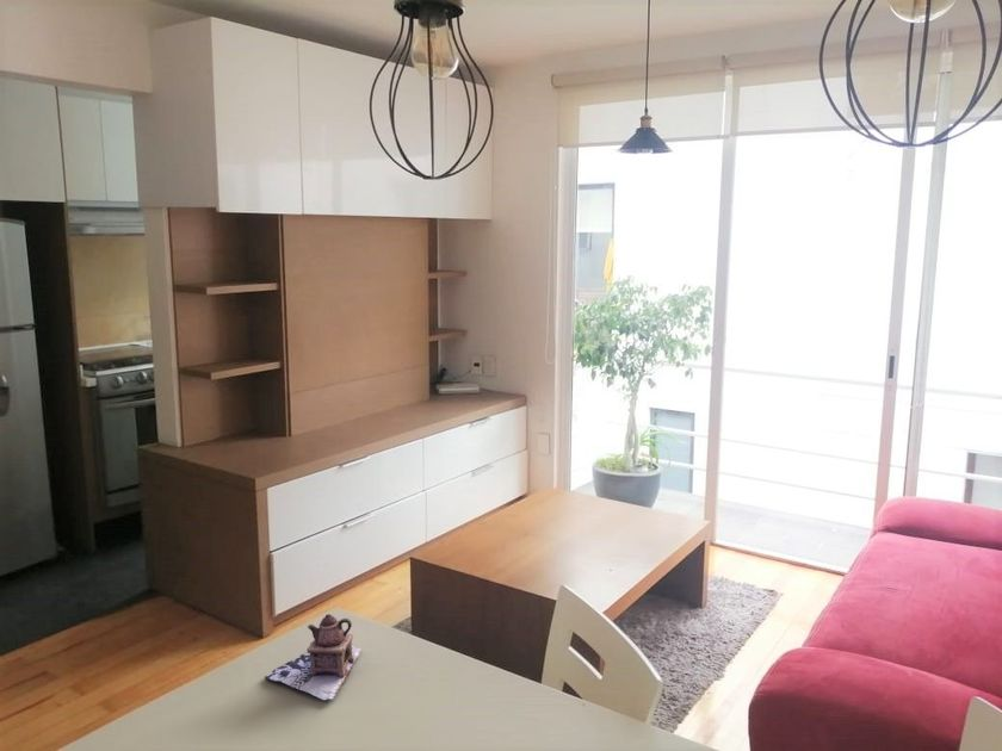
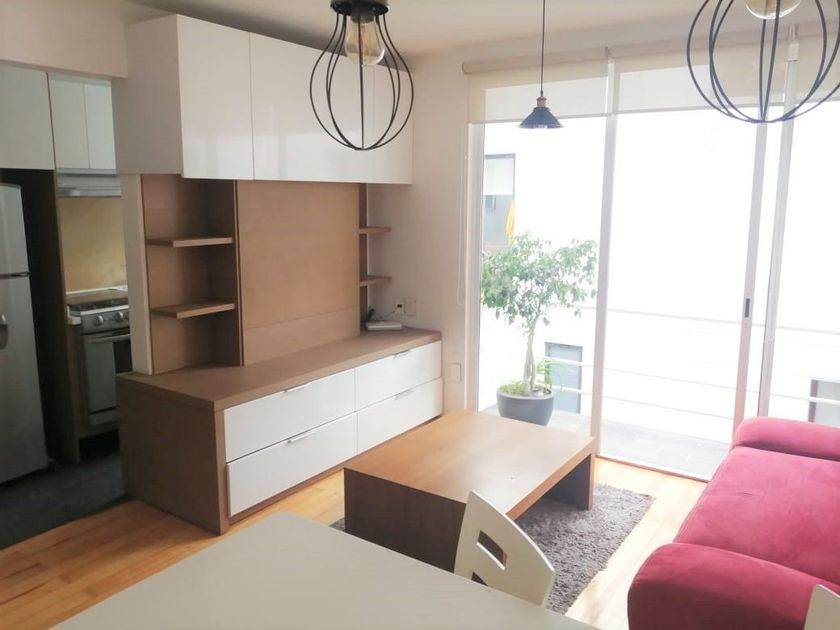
- teapot (326, 641)
